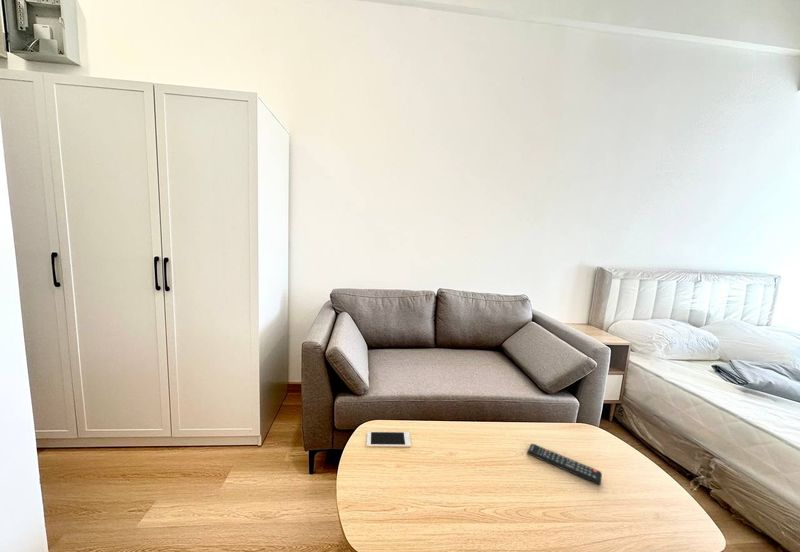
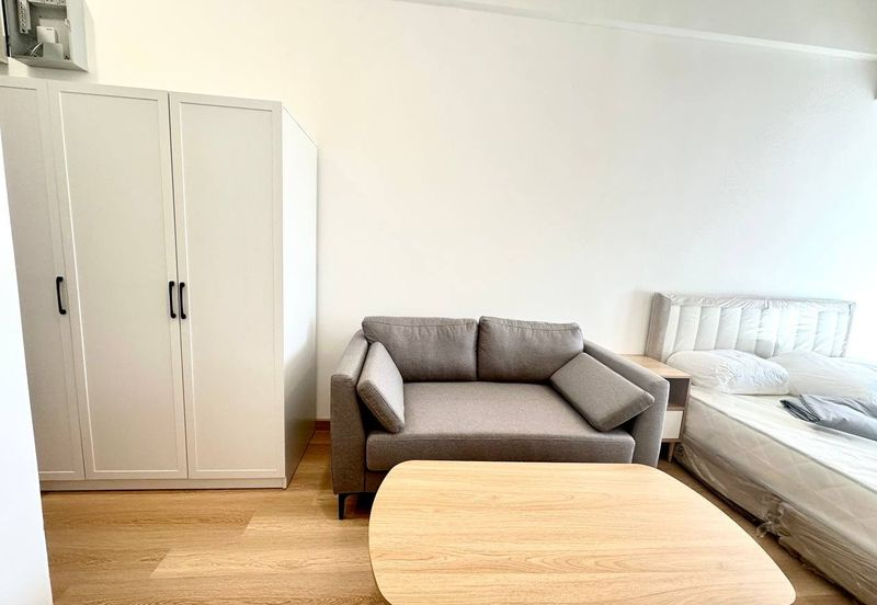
- cell phone (388, 439)
- remote control (562, 463)
